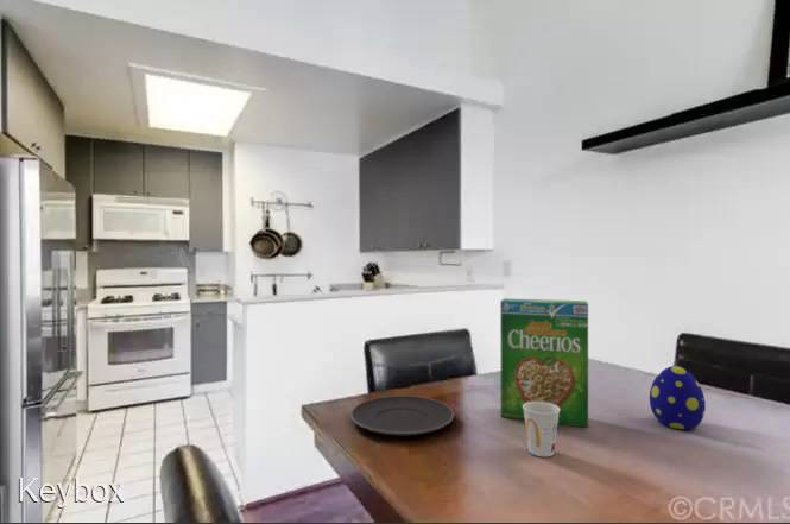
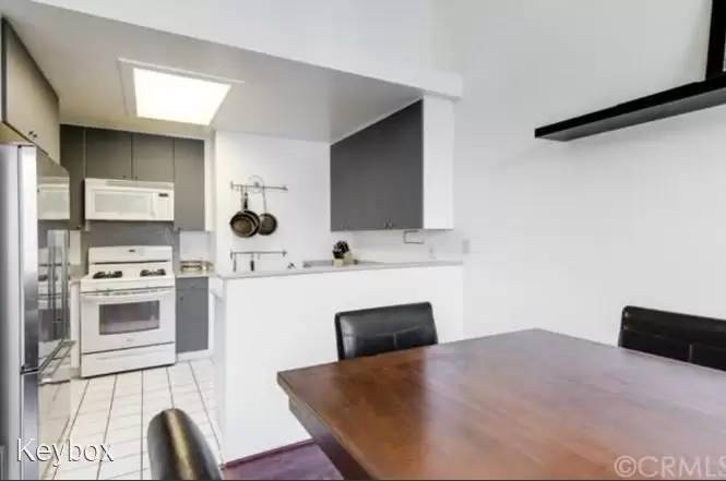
- plate (402, 416)
- cereal box (543, 359)
- decorative egg (676, 394)
- cup (541, 429)
